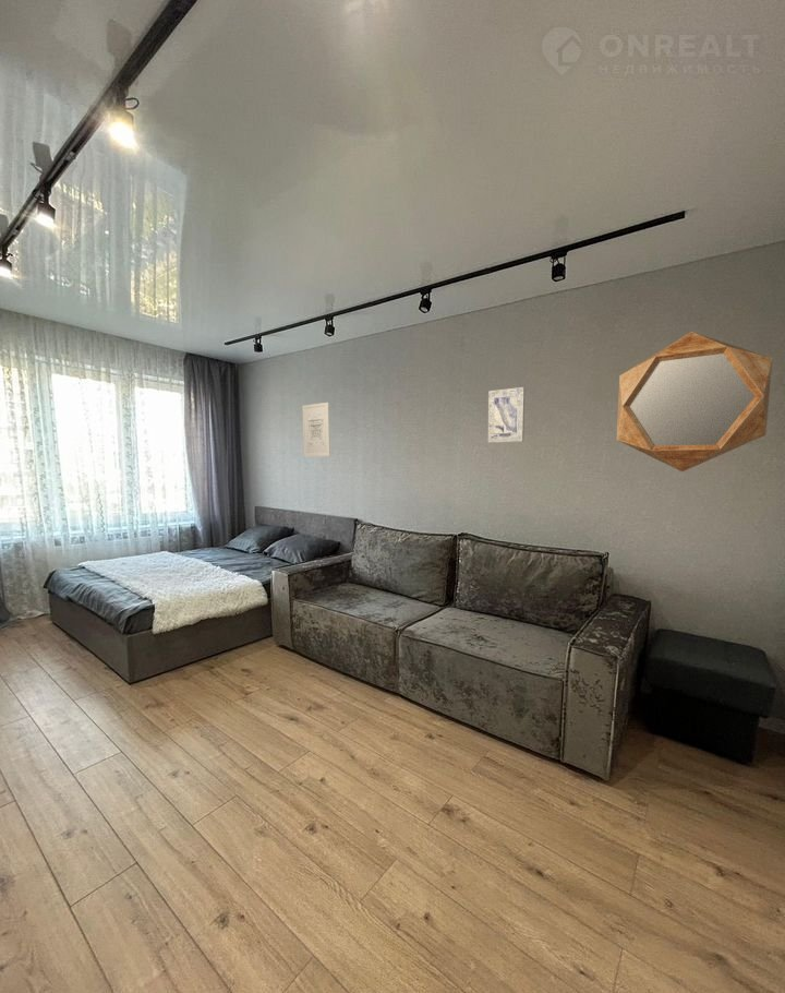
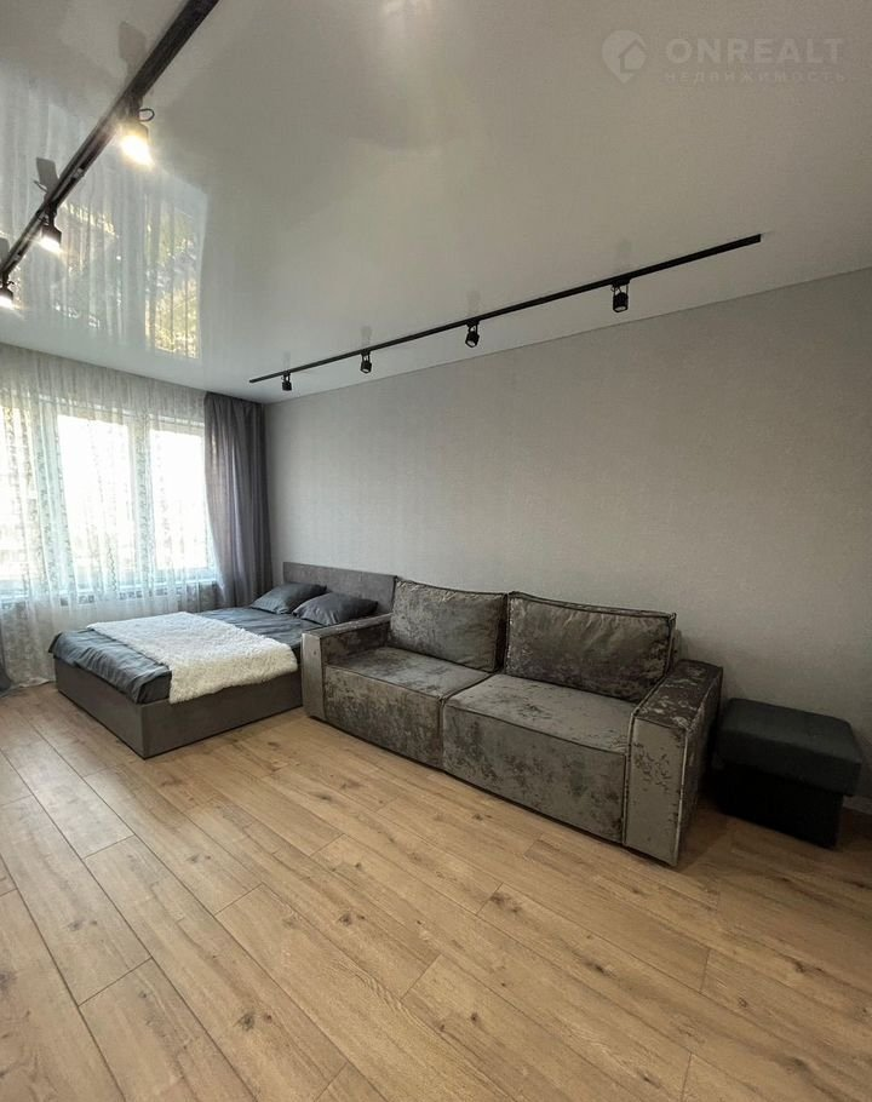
- home mirror (687, 402)
- wall art (505, 416)
- wall art (315, 430)
